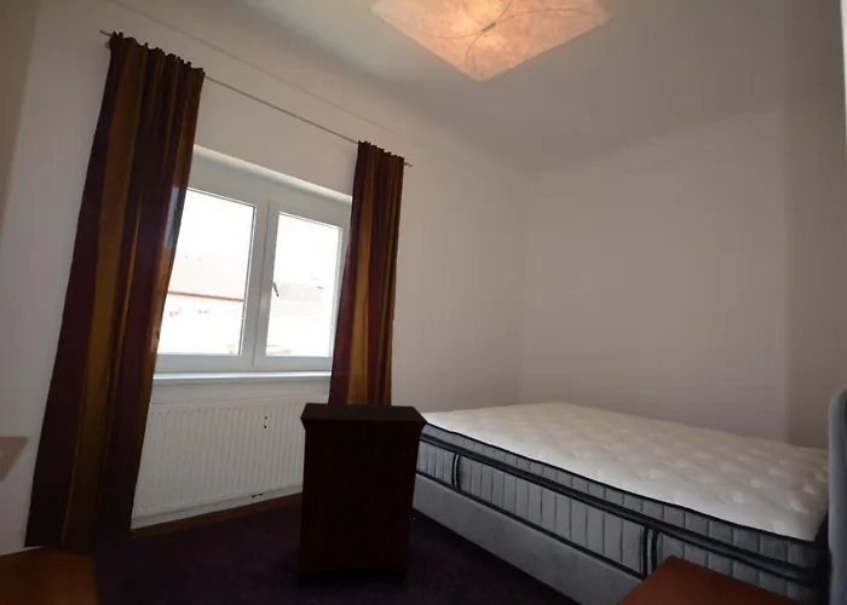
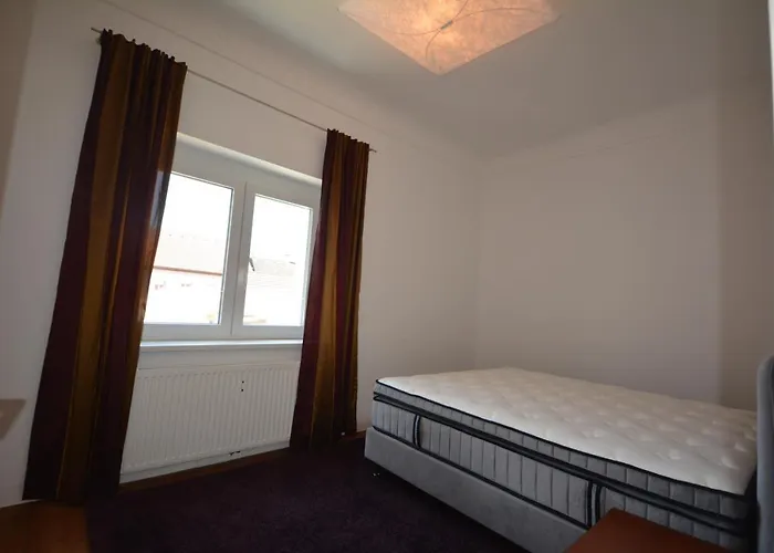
- nightstand (357, 483)
